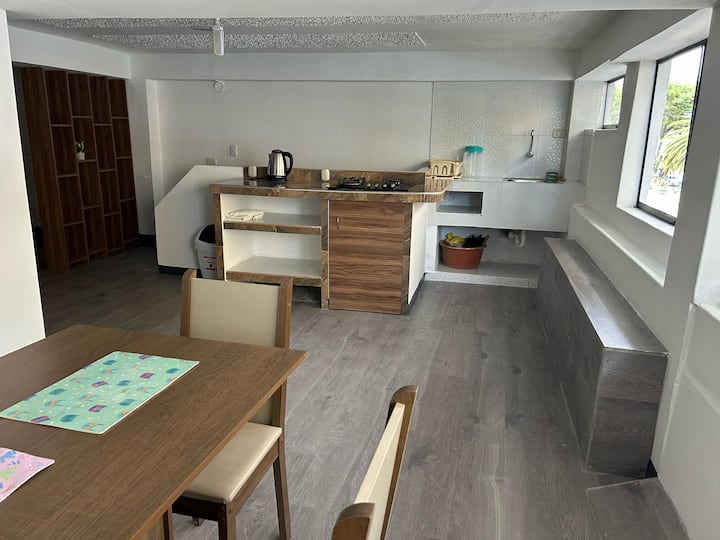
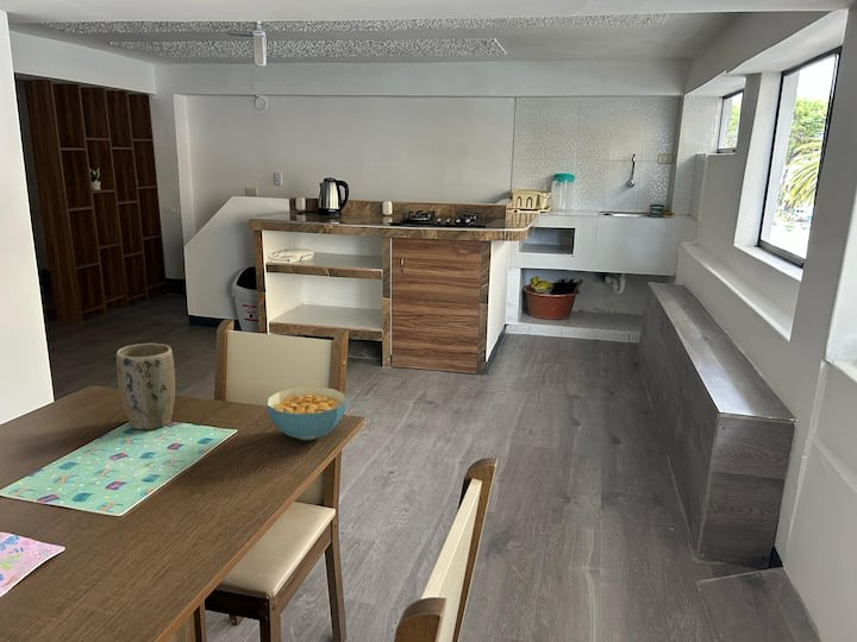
+ plant pot (146, 386)
+ cereal bowl (307, 417)
